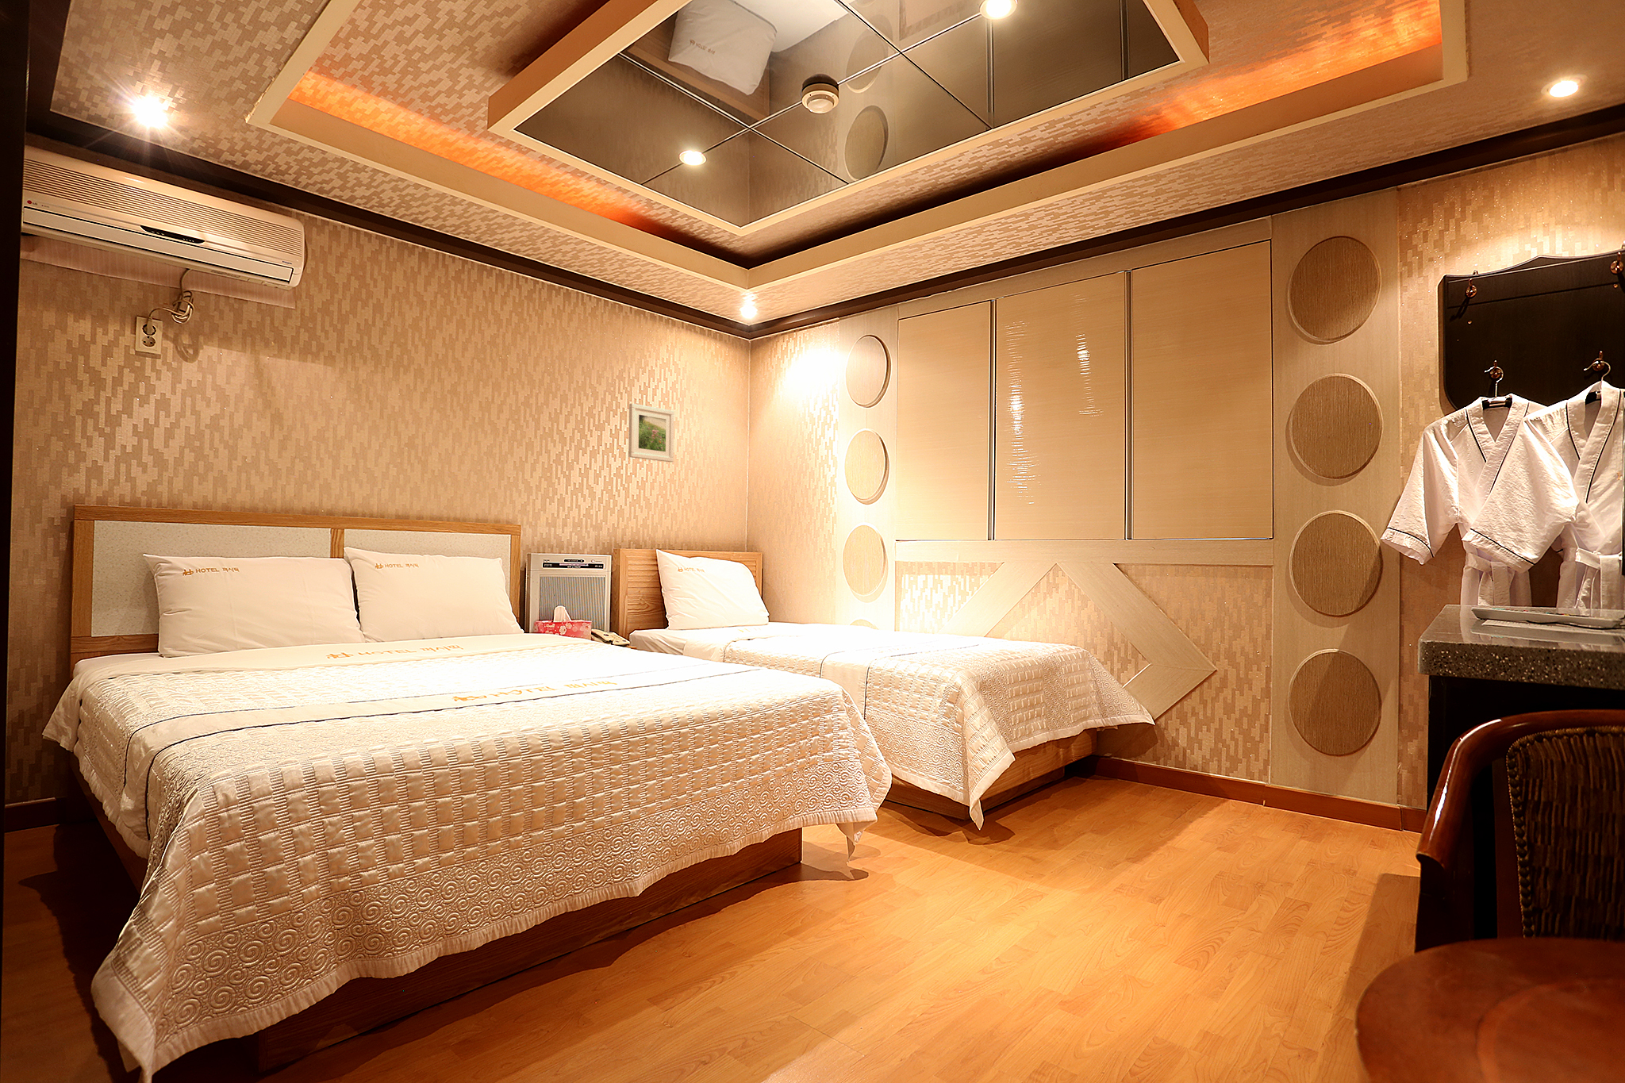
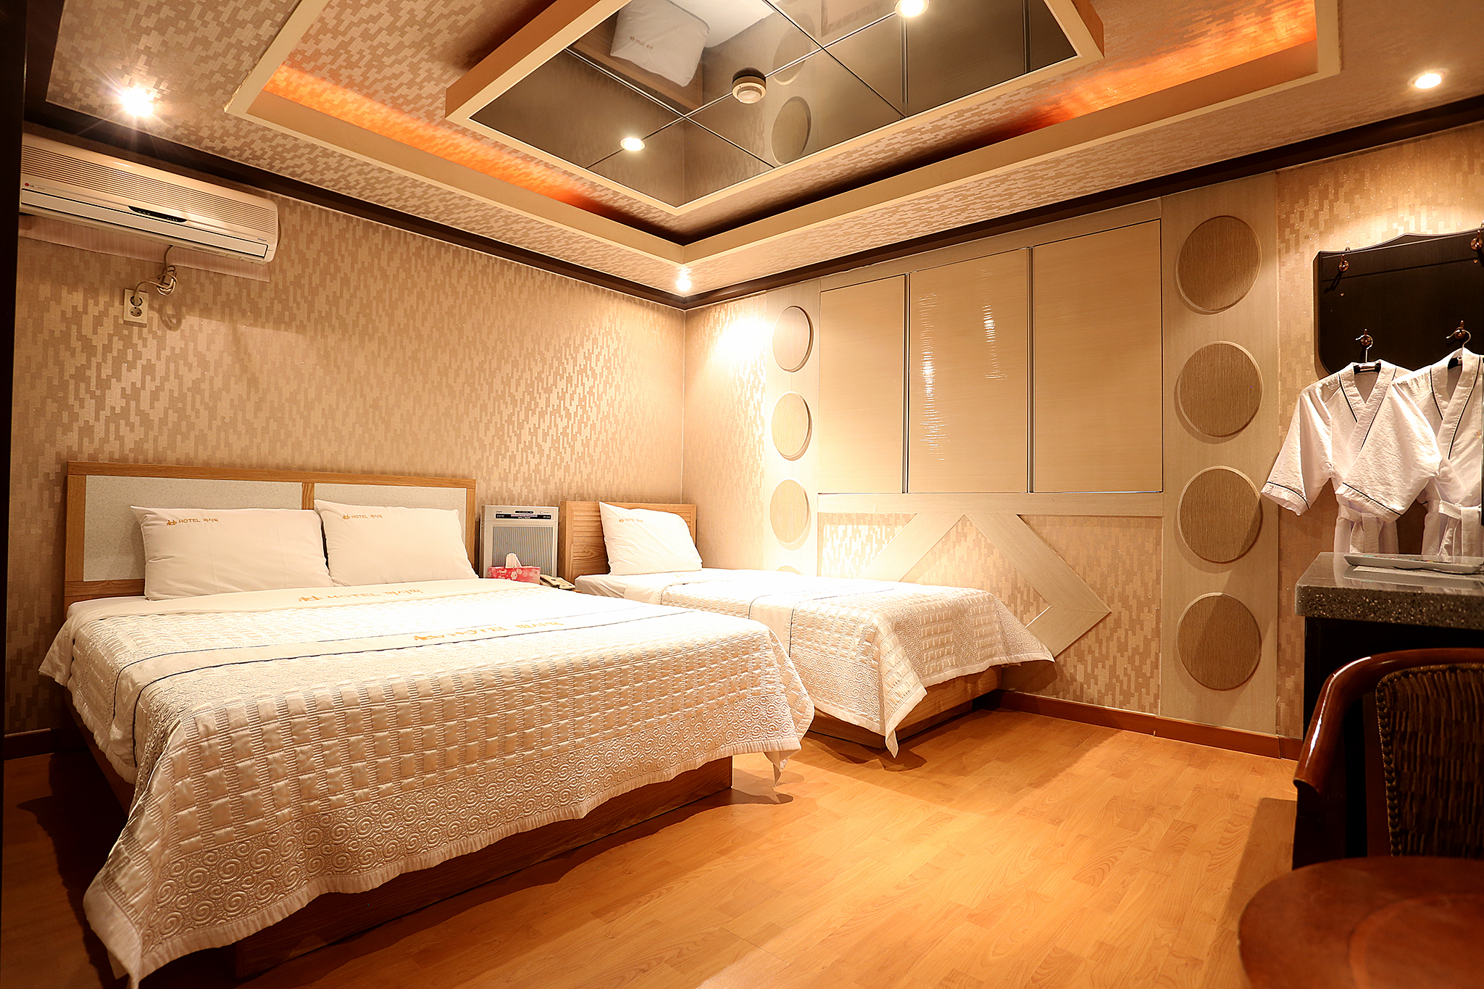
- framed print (651, 433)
